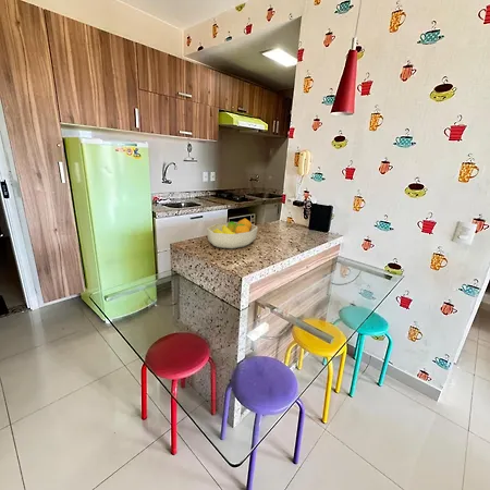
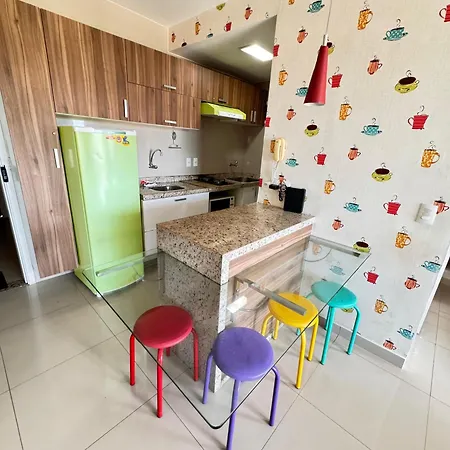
- fruit bowl (232, 232)
